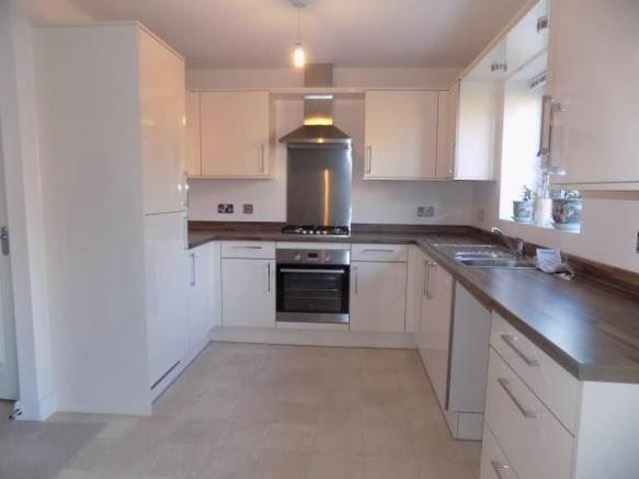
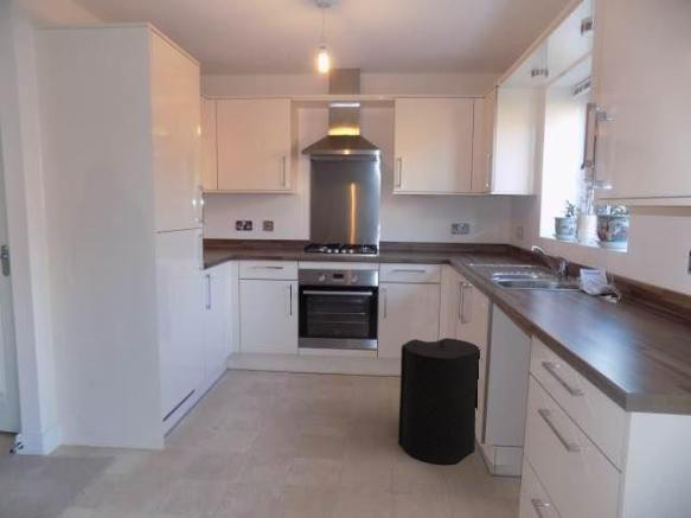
+ trash can (439, 392)
